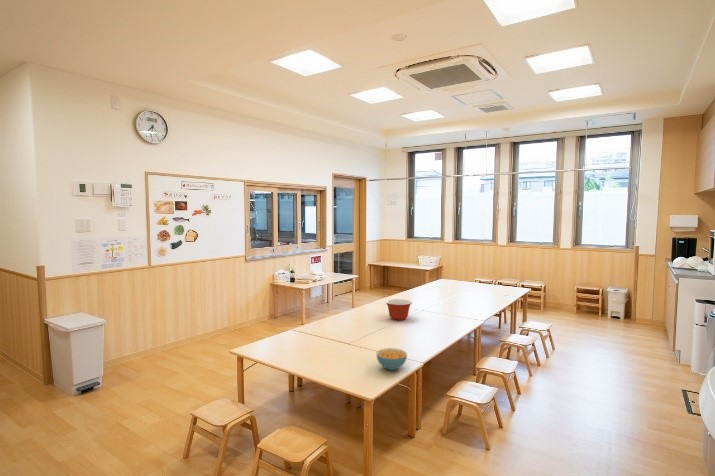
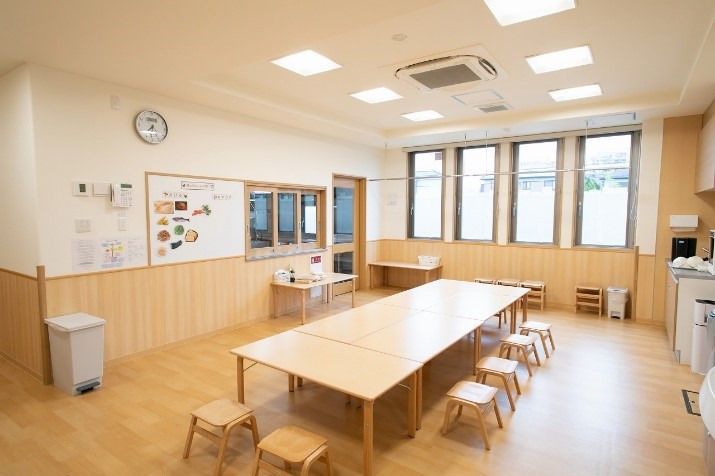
- cereal bowl (391, 360)
- mixing bowl (398, 310)
